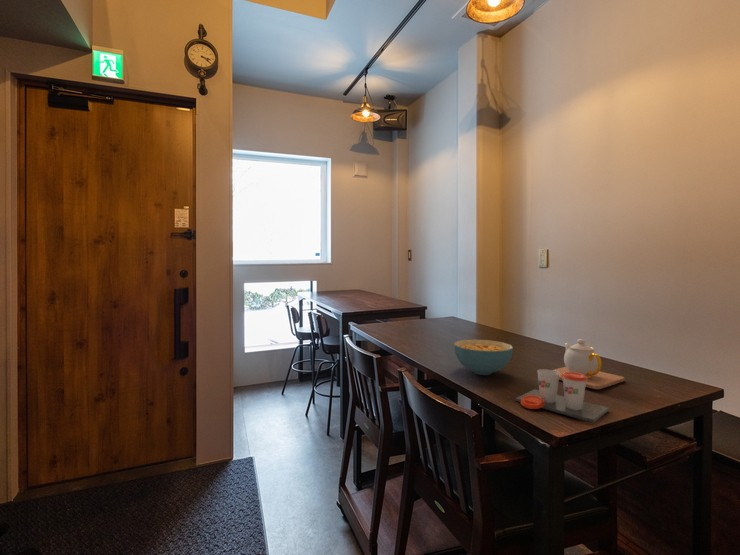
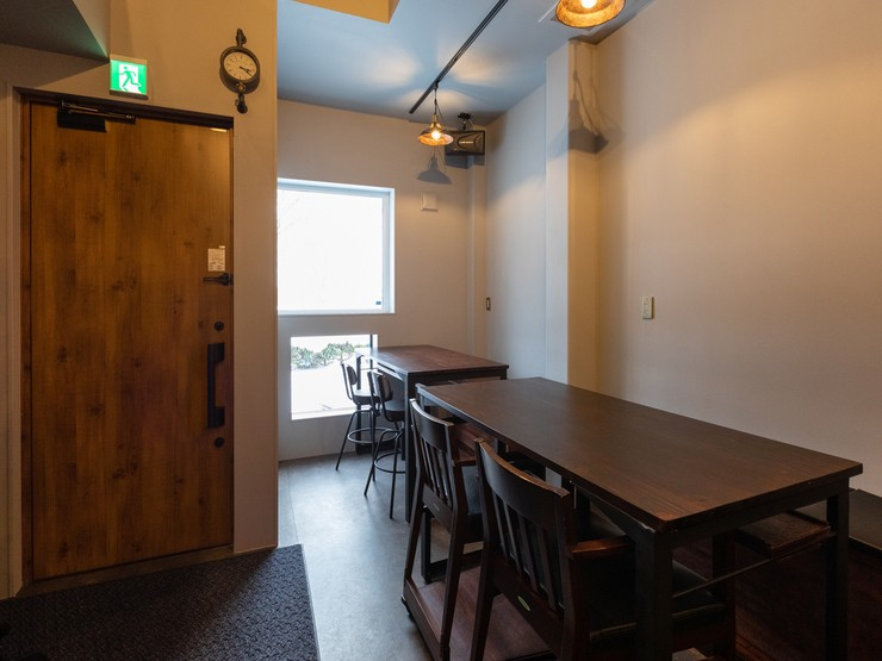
- cereal bowl (482, 358)
- teapot (583, 358)
- cup (556, 389)
